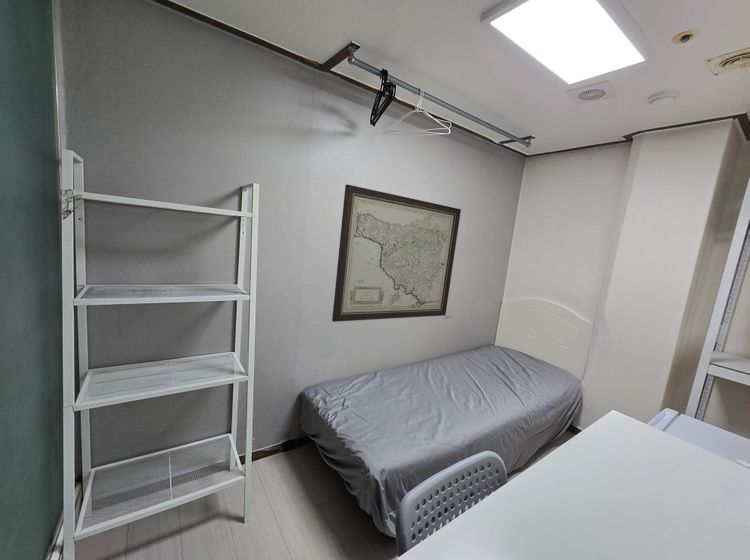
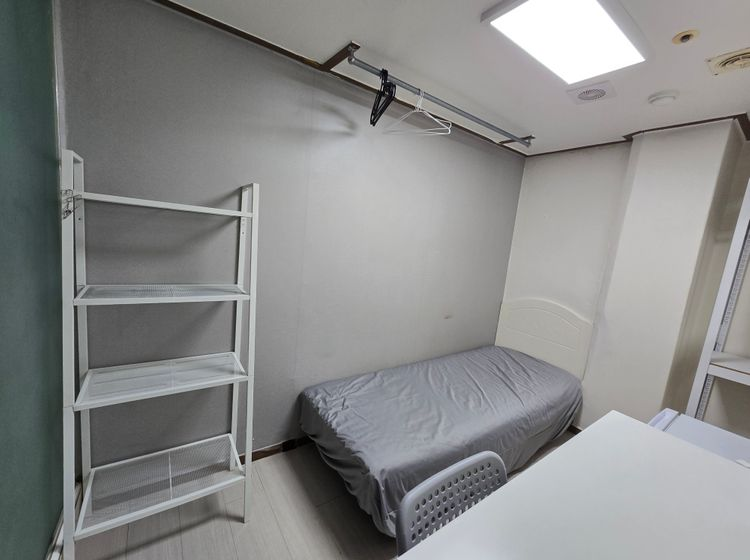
- wall art (402, 259)
